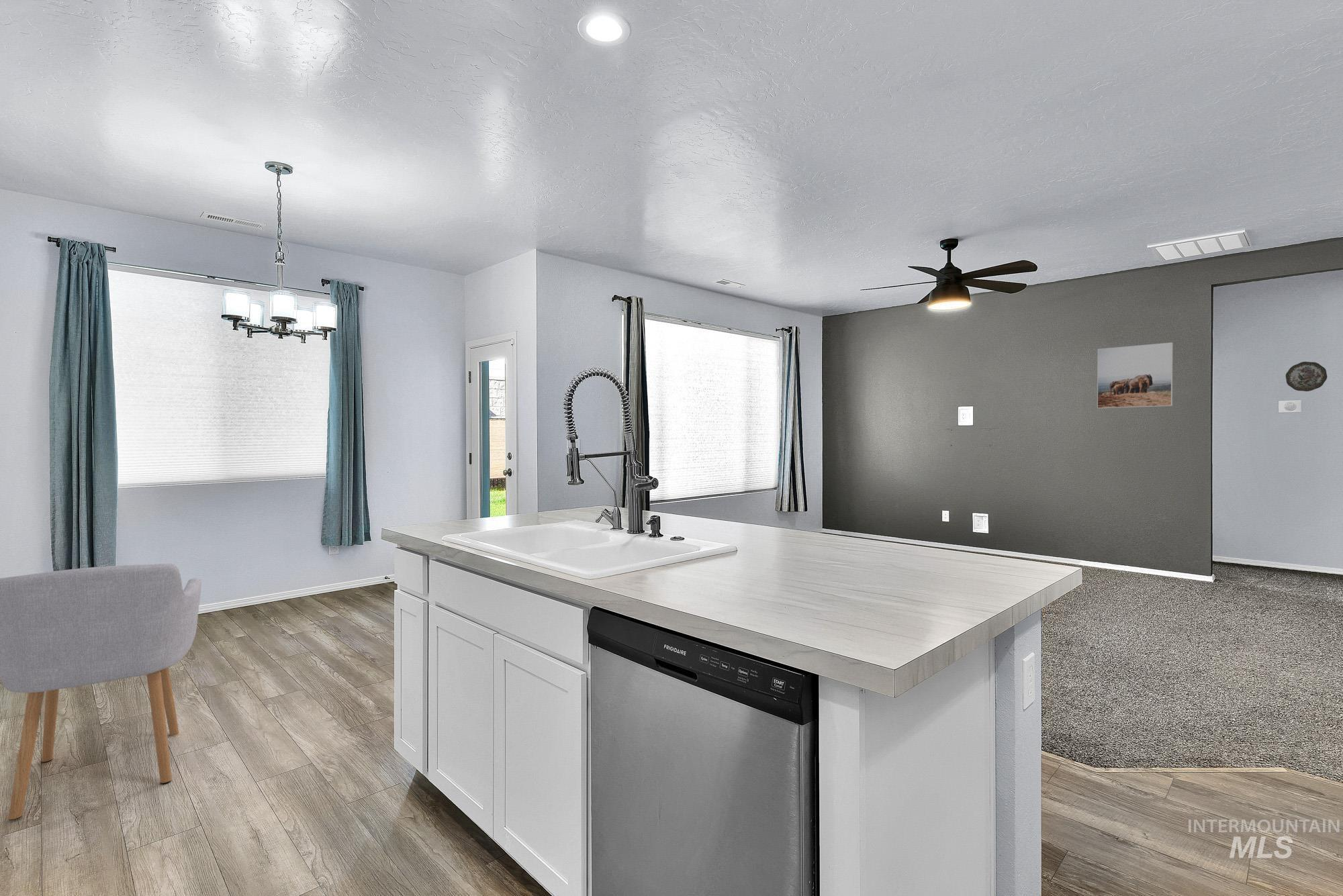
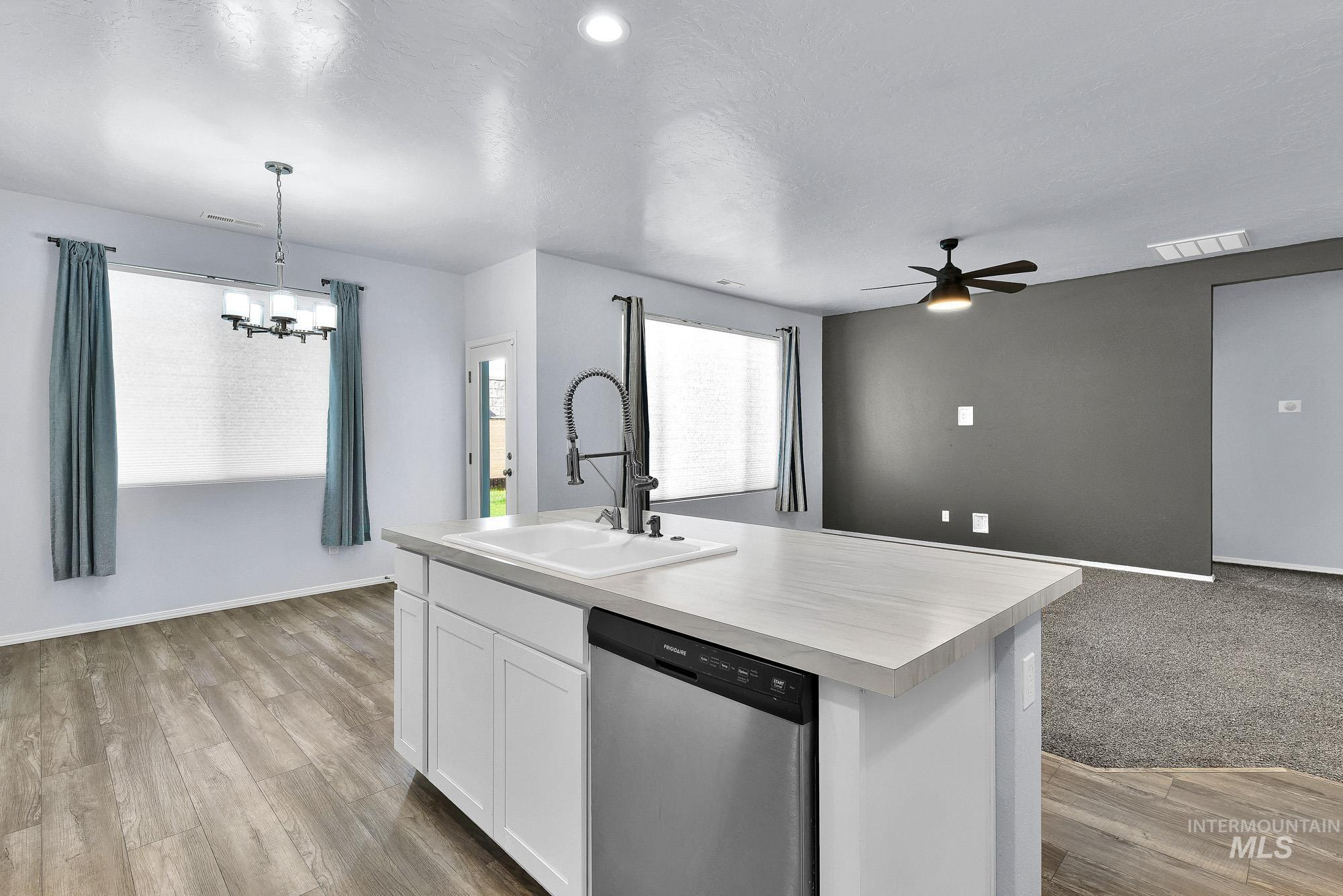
- chair (101, 666)
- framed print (1133, 377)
- decorative plate (1306, 377)
